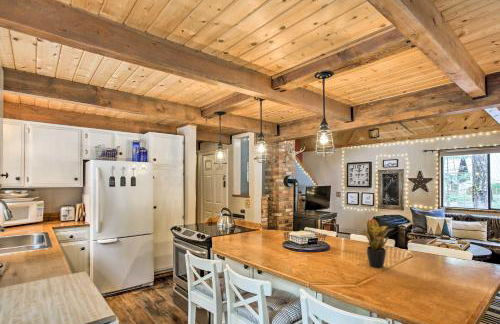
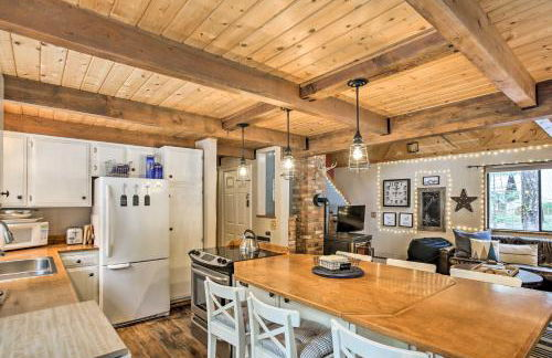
- potted plant (377, 240)
